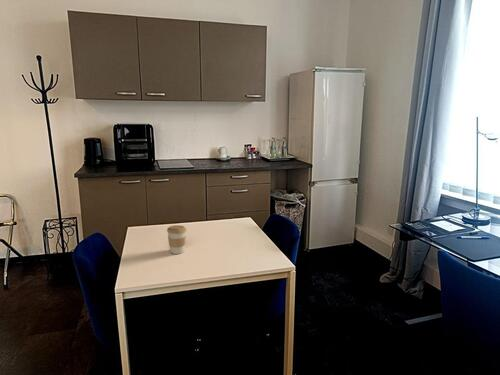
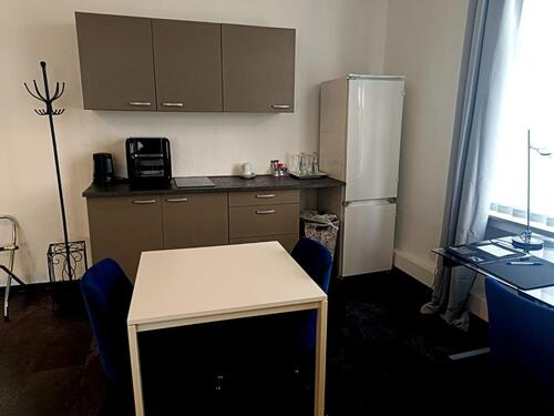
- coffee cup (177, 238)
